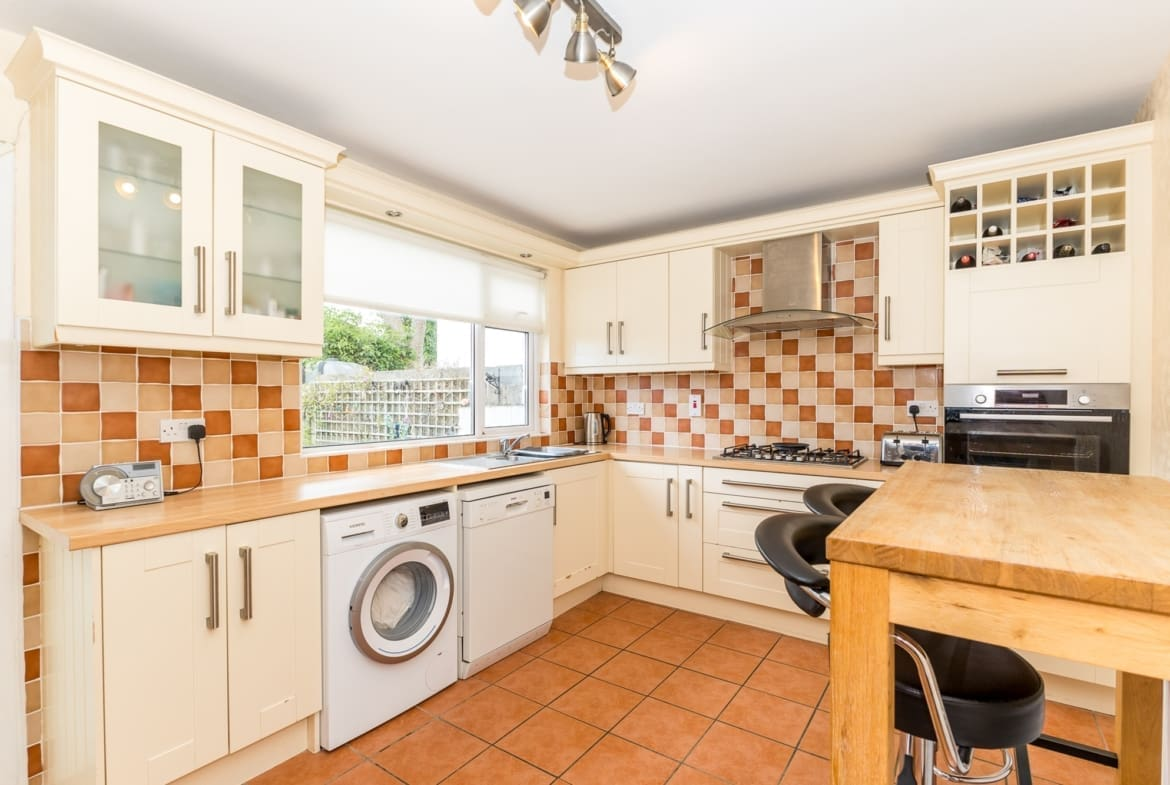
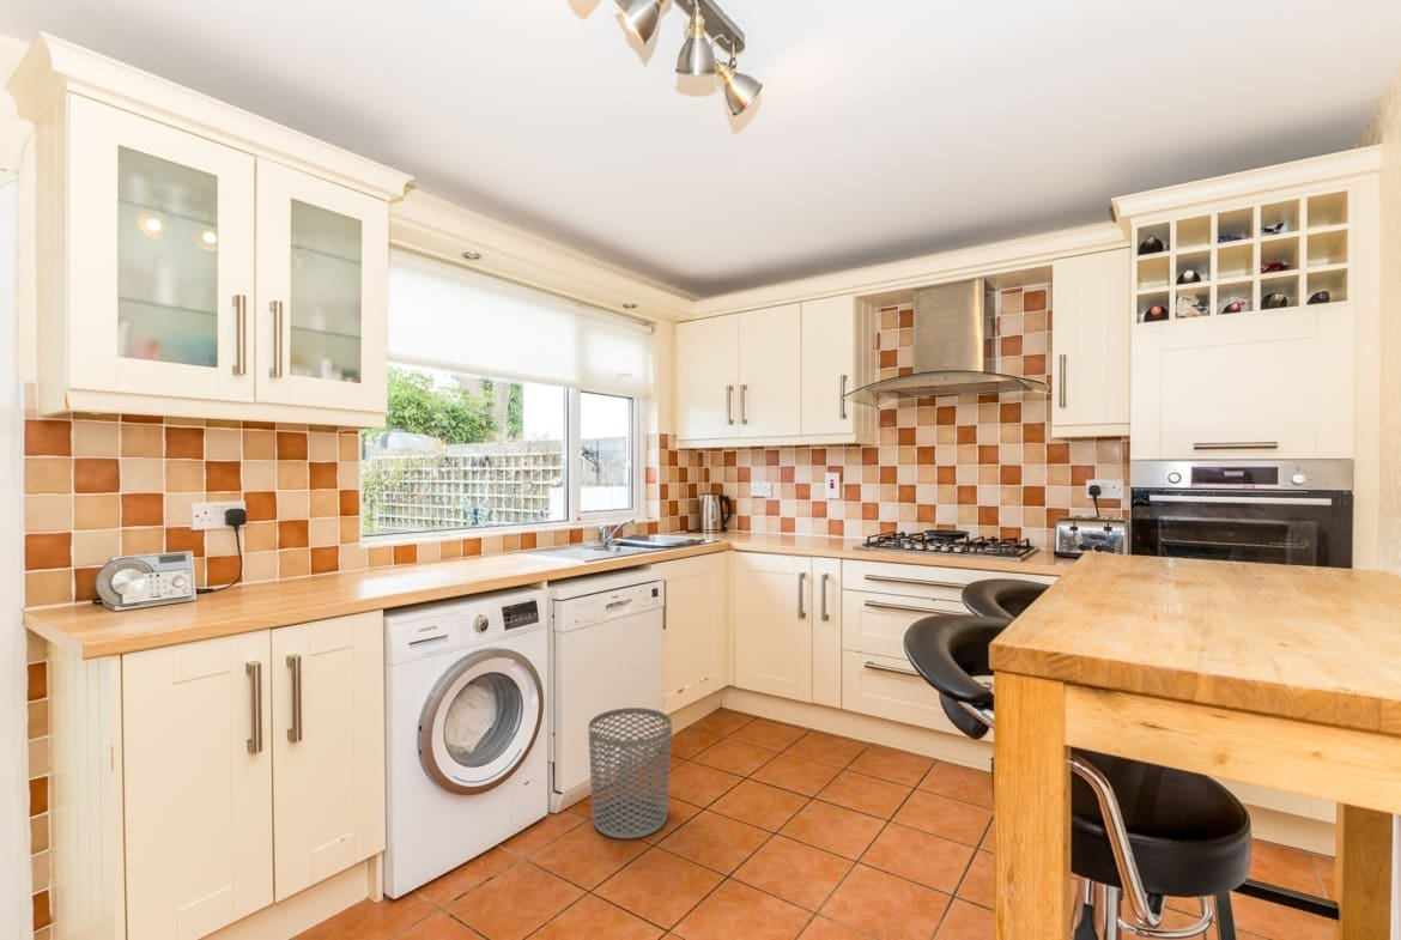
+ waste bin (630, 770)
